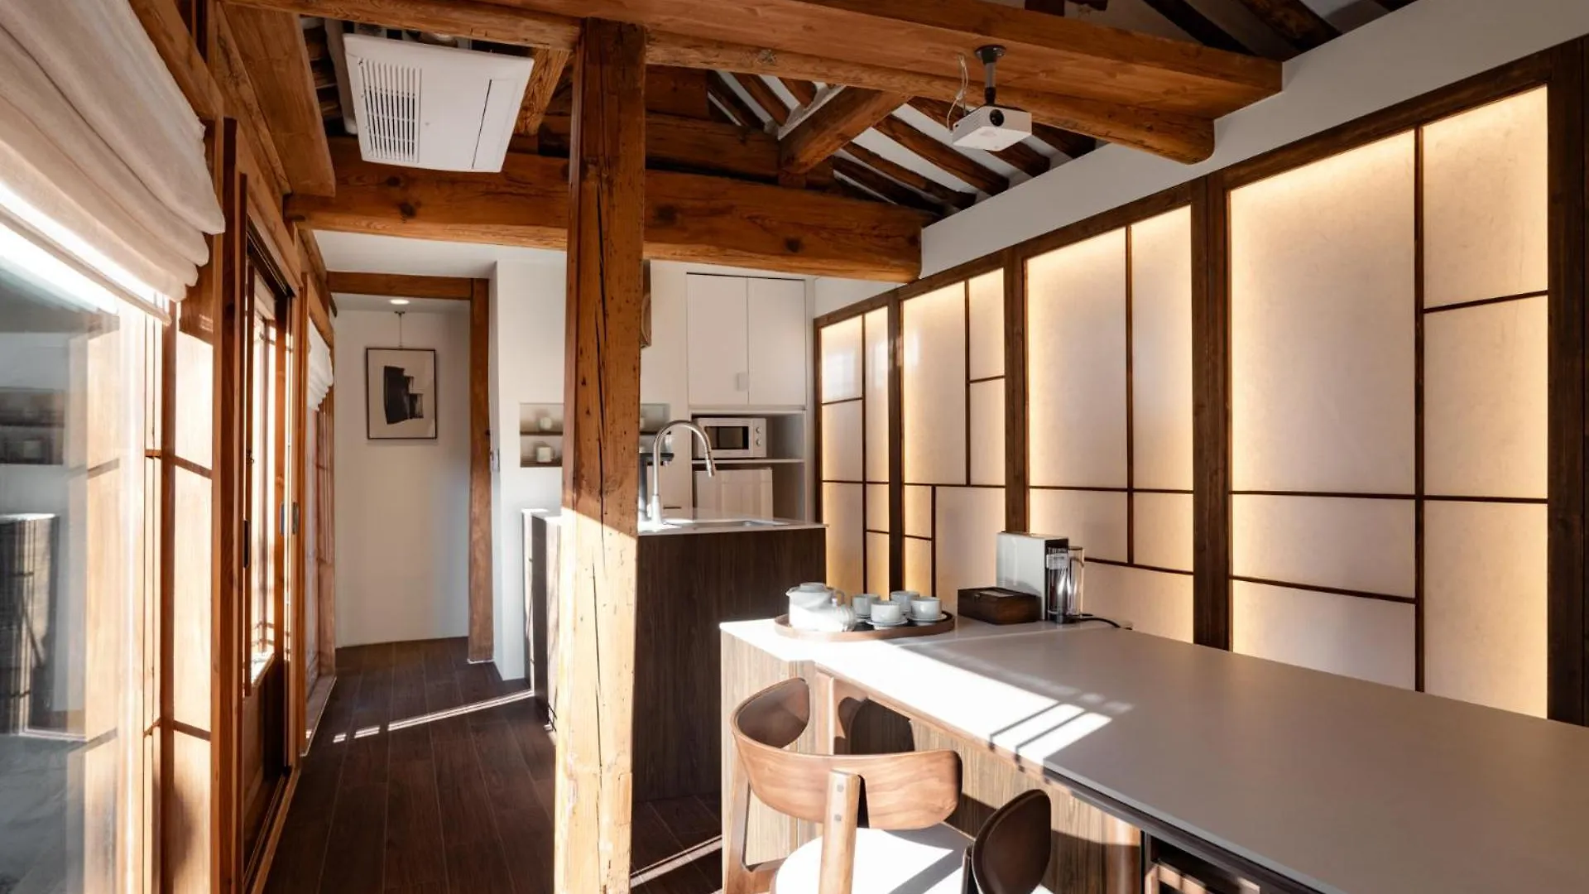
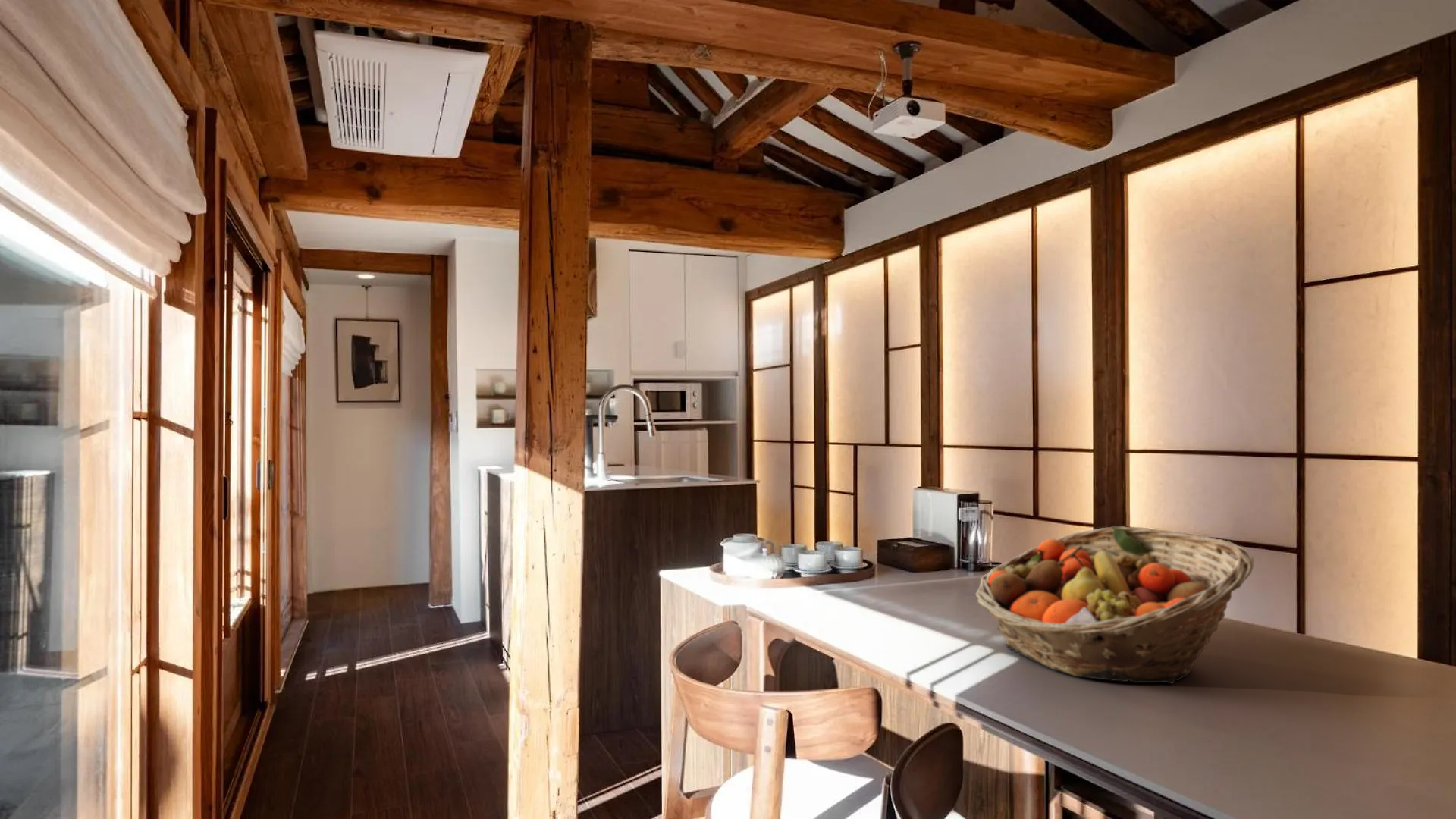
+ fruit basket (1104, 595)
